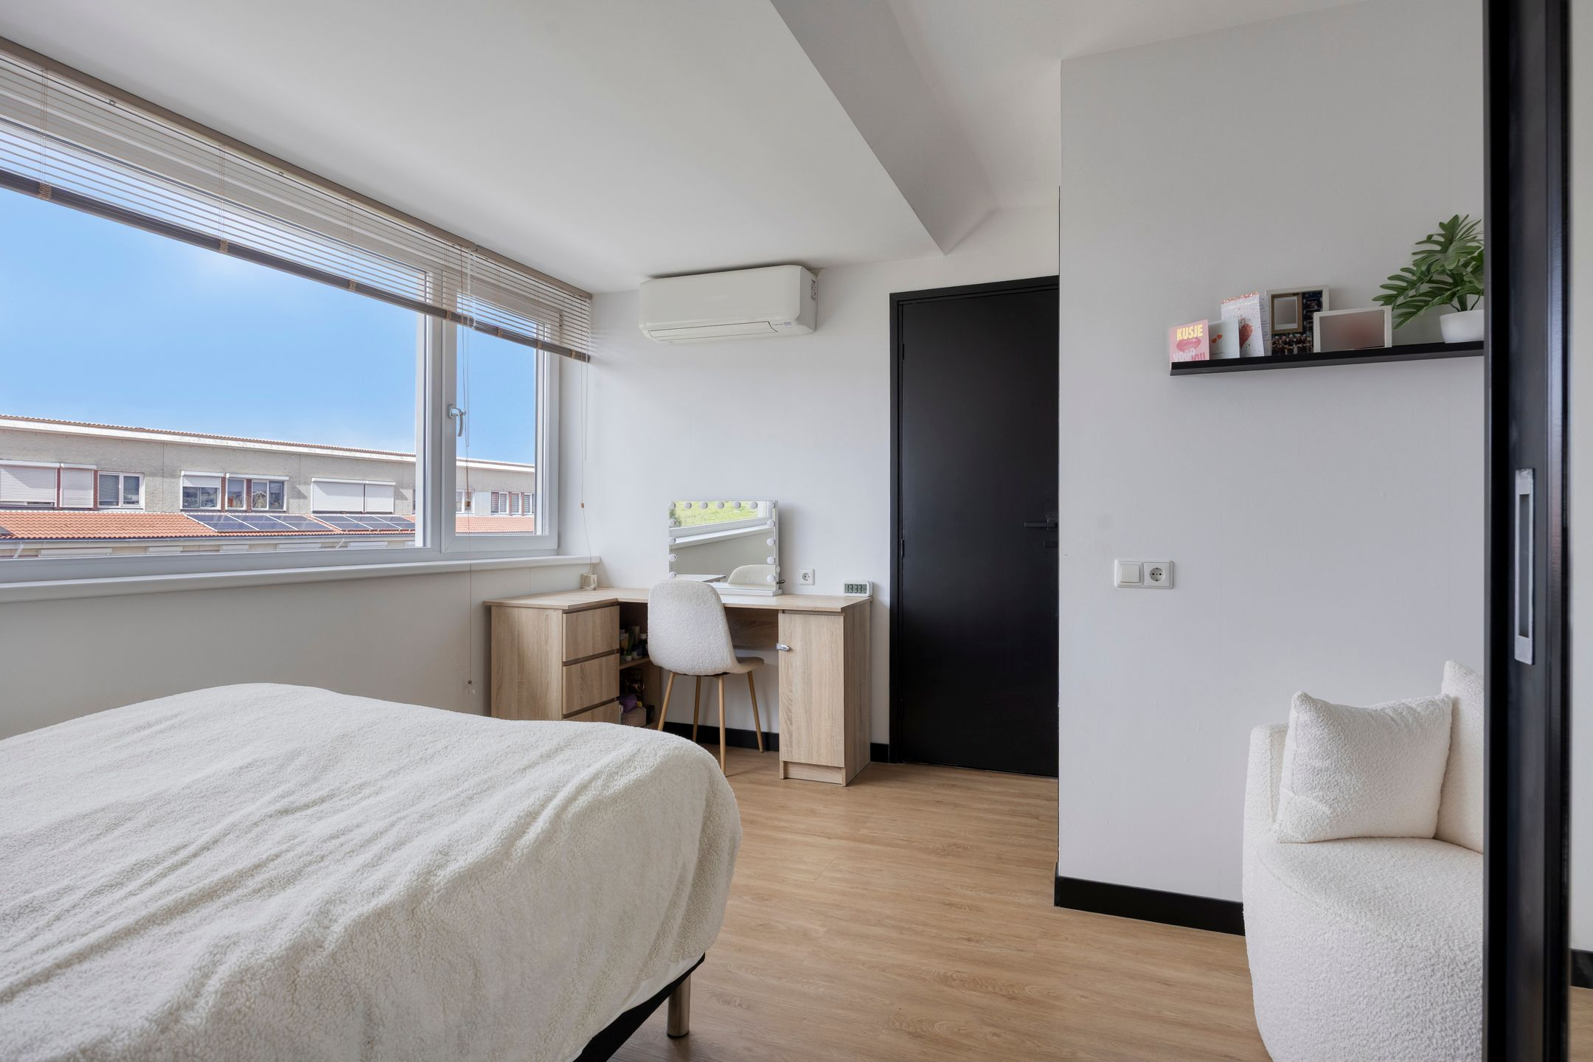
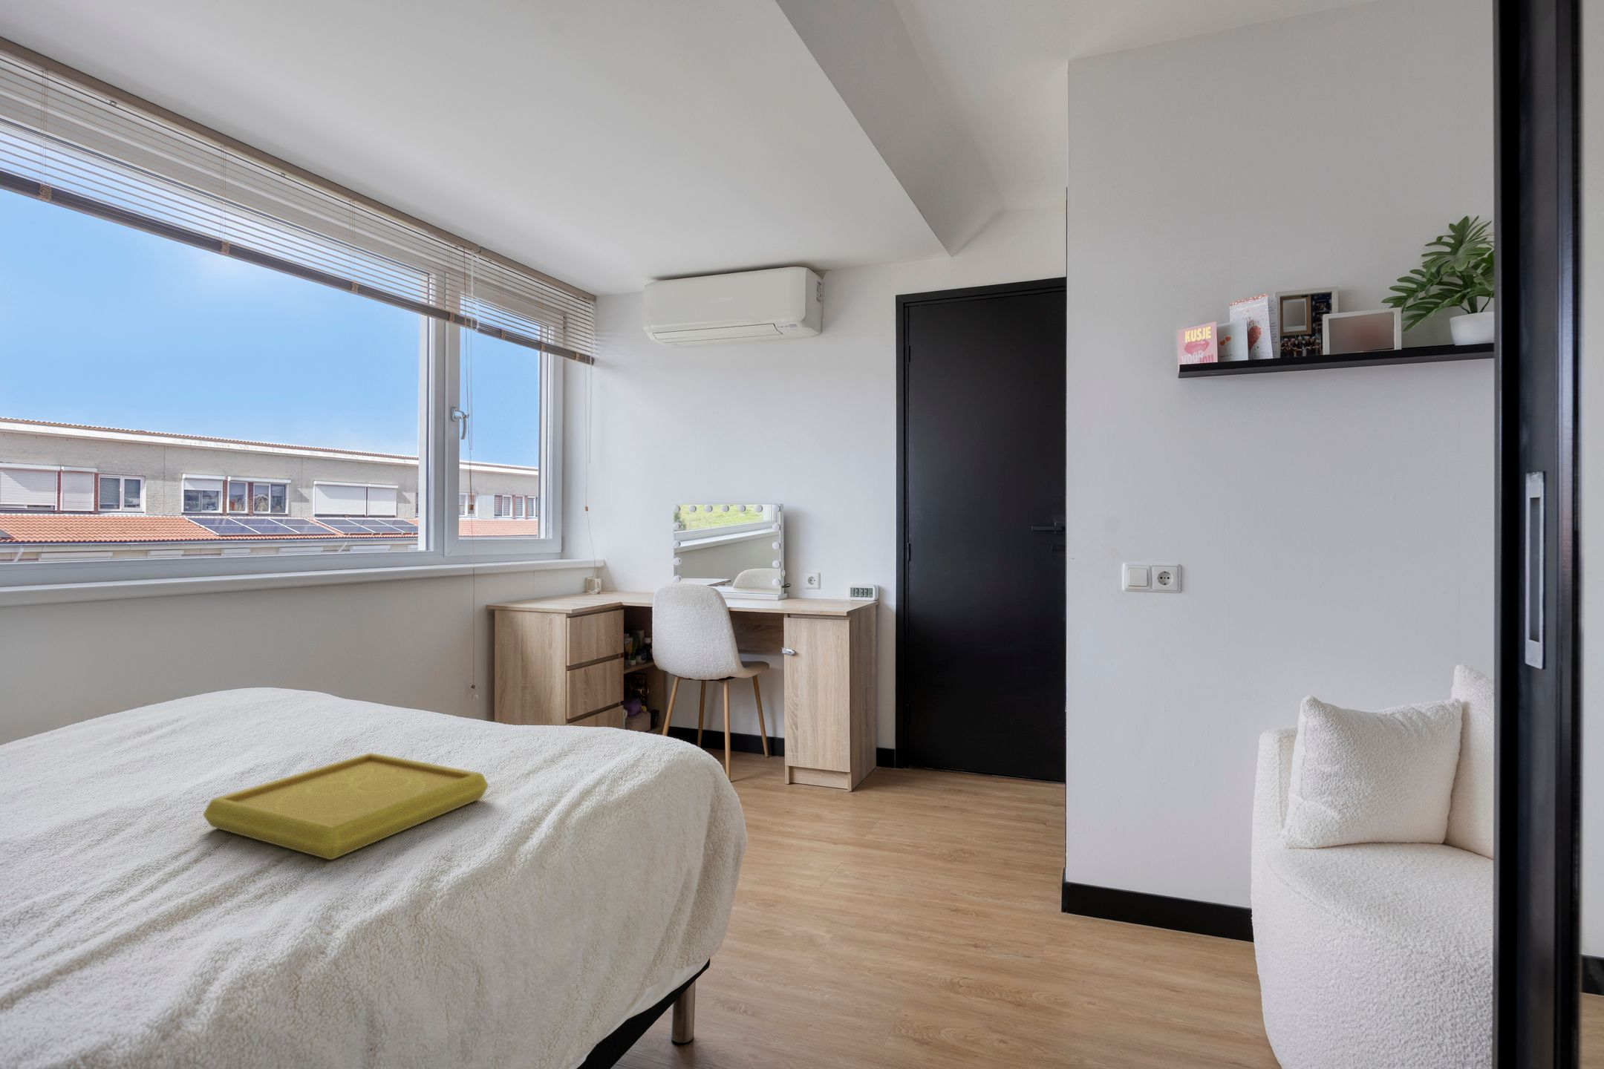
+ serving tray (353, 798)
